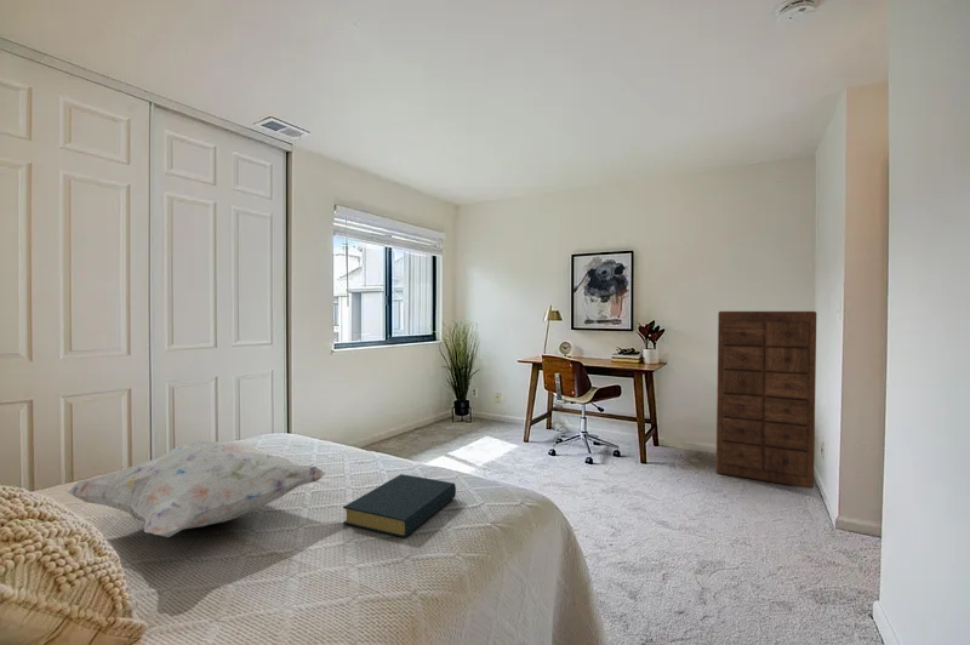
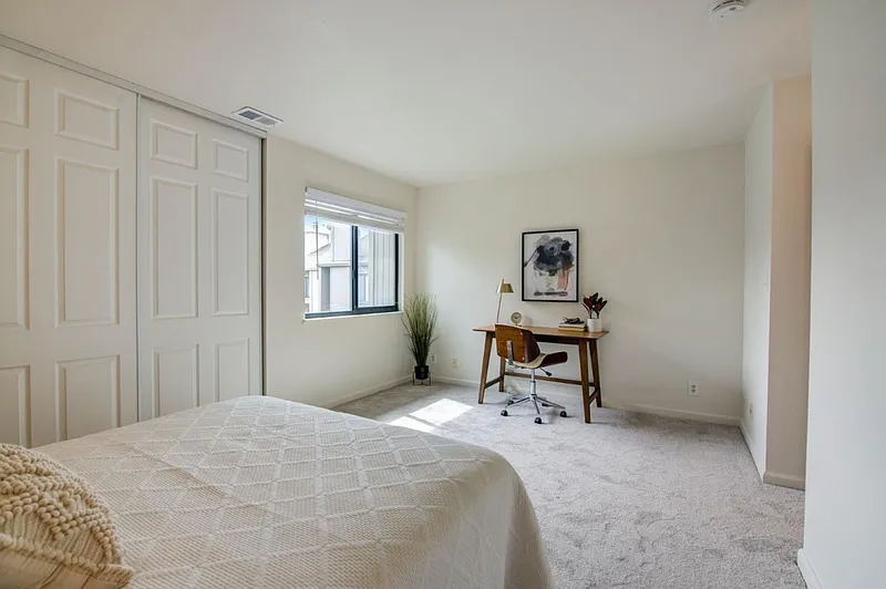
- decorative pillow (205, 481)
- hardback book (403, 502)
- dresser (763, 390)
